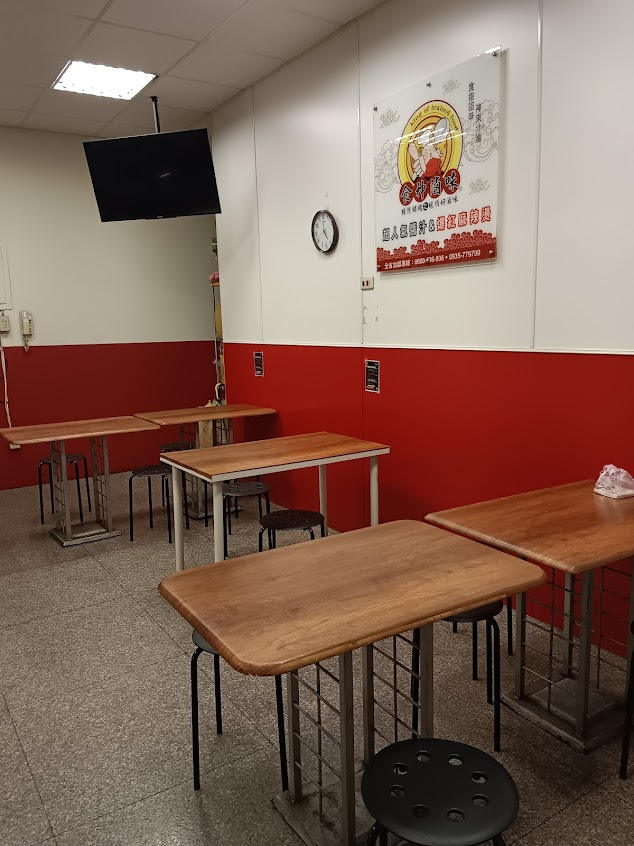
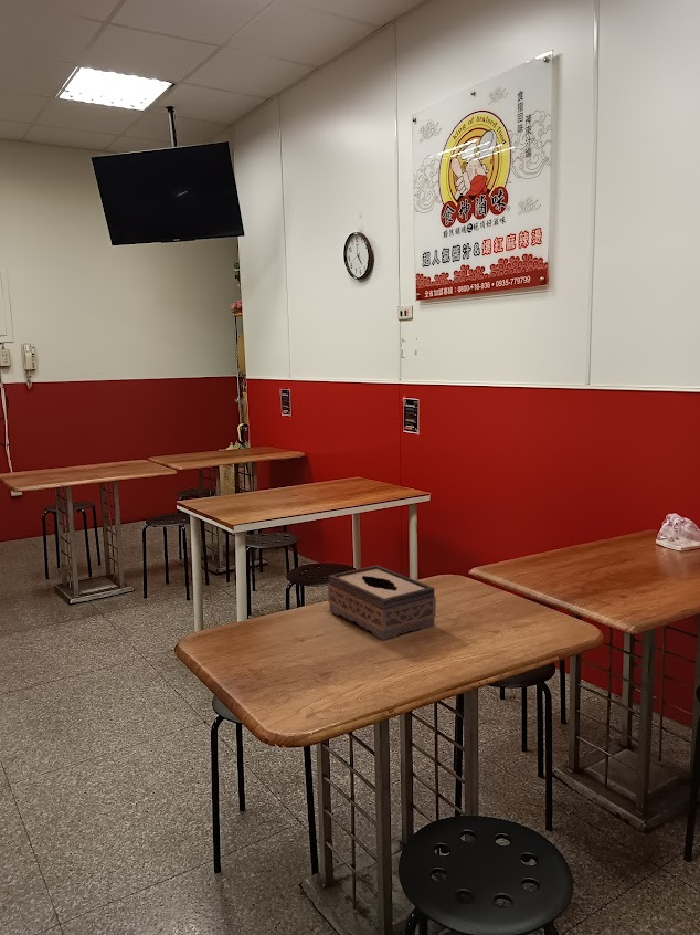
+ tissue box (380, 599)
